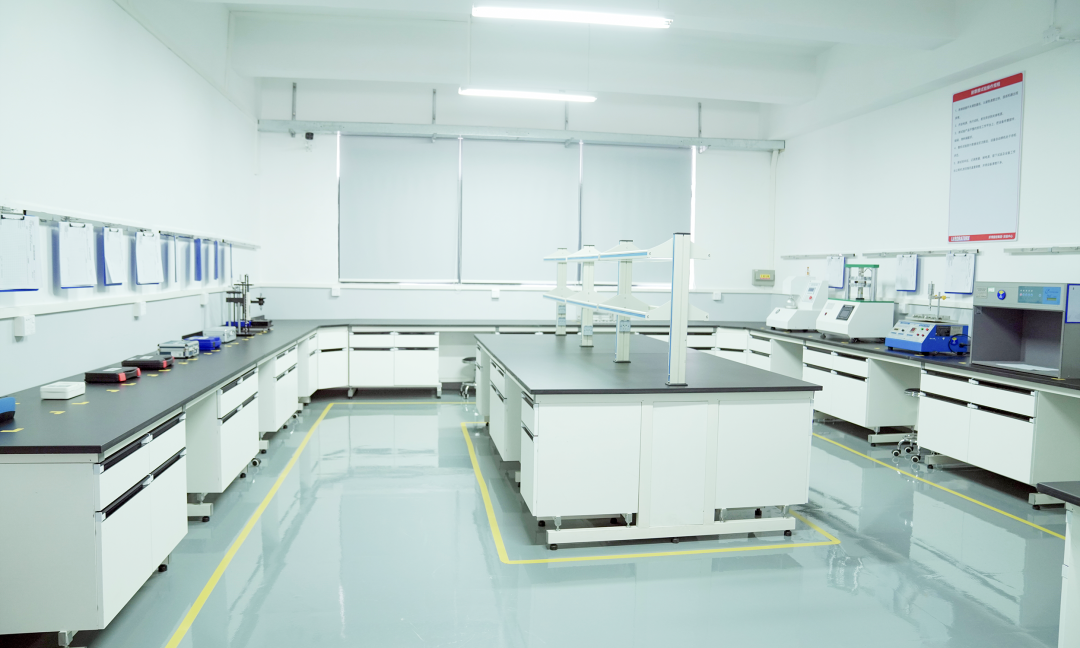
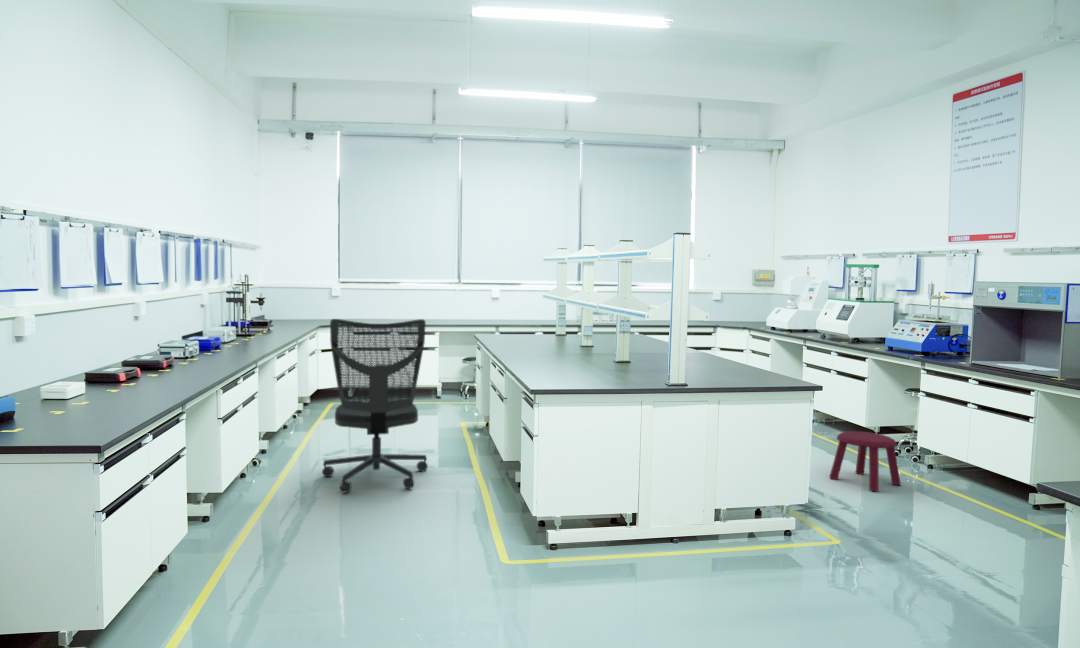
+ office chair (376, 398)
+ stool (865, 458)
